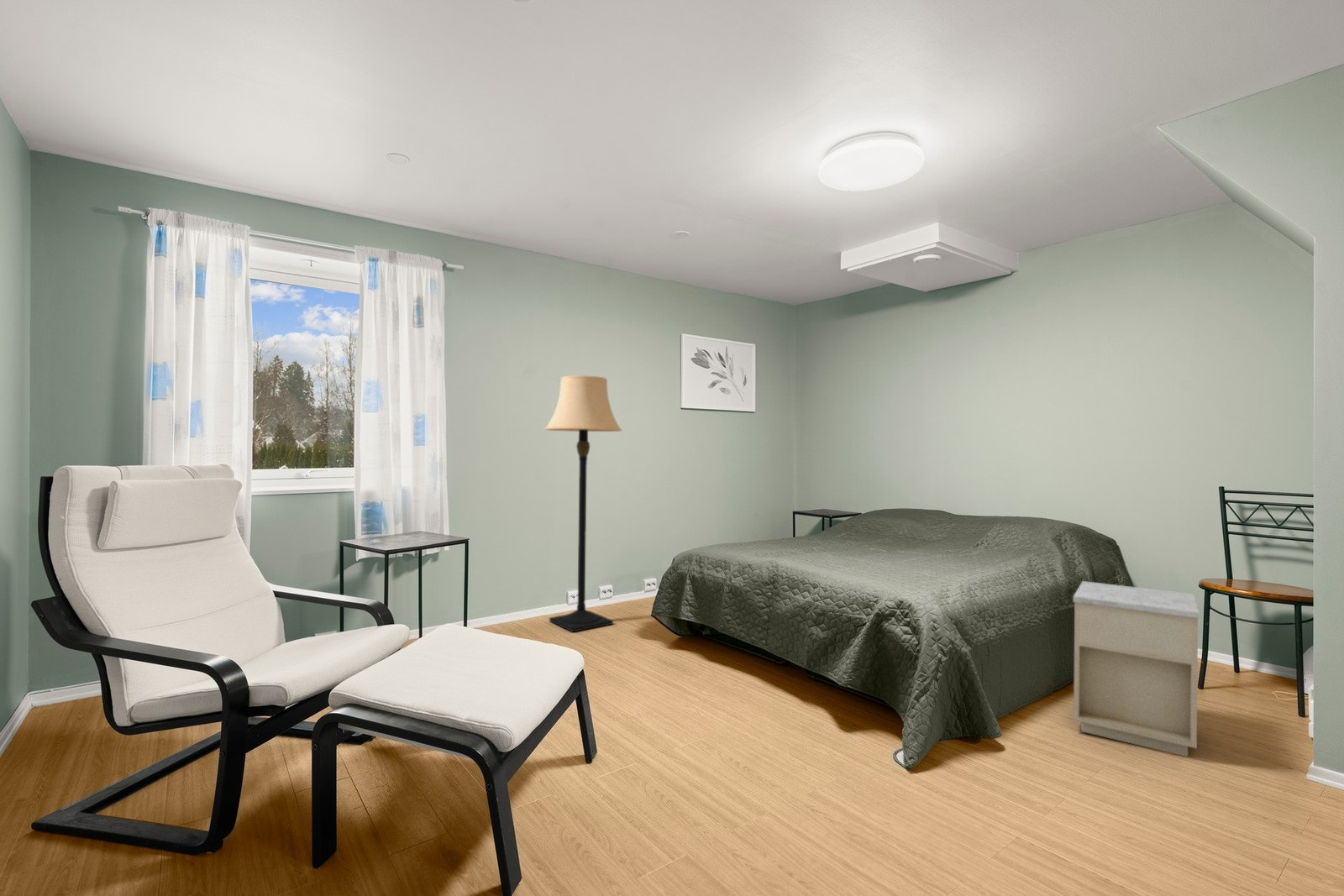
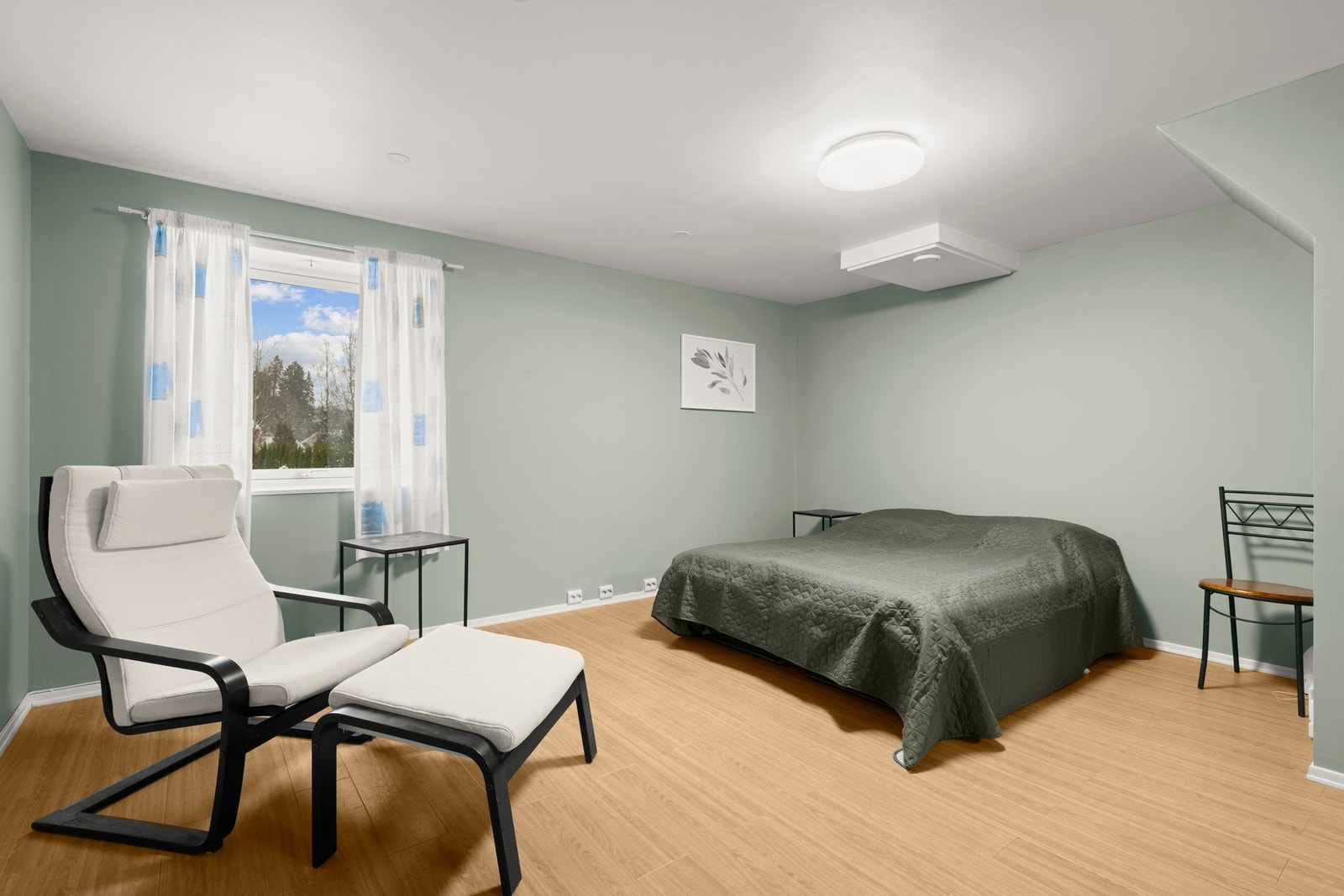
- lamp (582, 500)
- nightstand (1134, 662)
